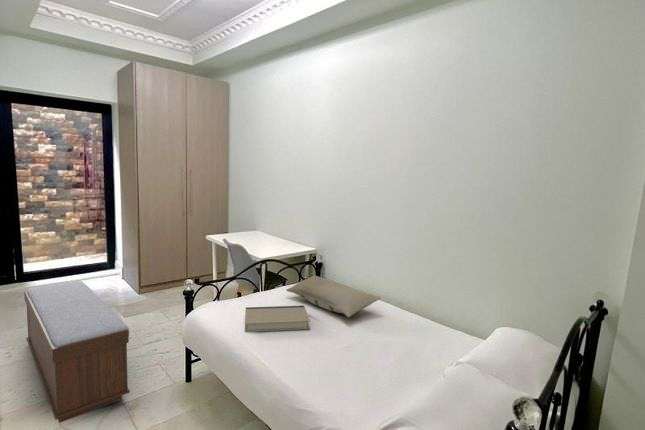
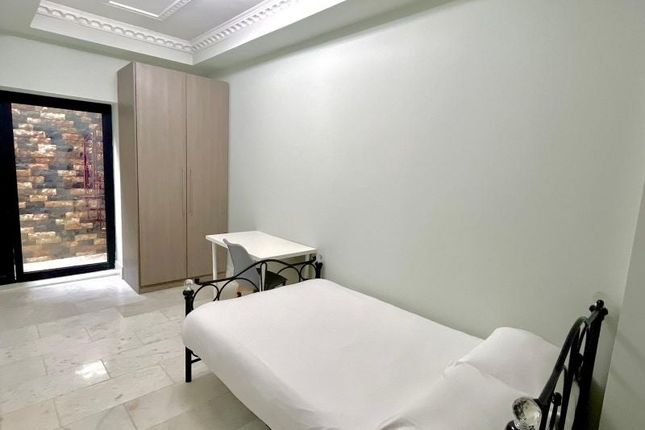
- pillow (330, 294)
- bench (72, 336)
- book (276, 317)
